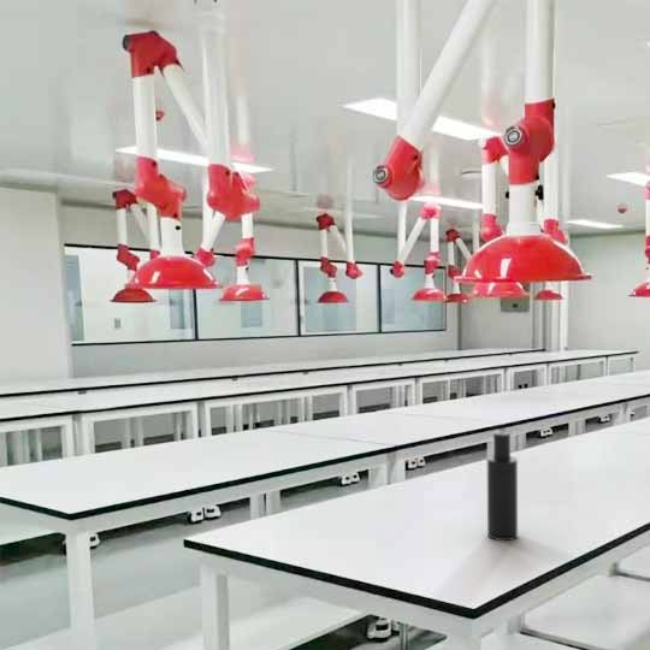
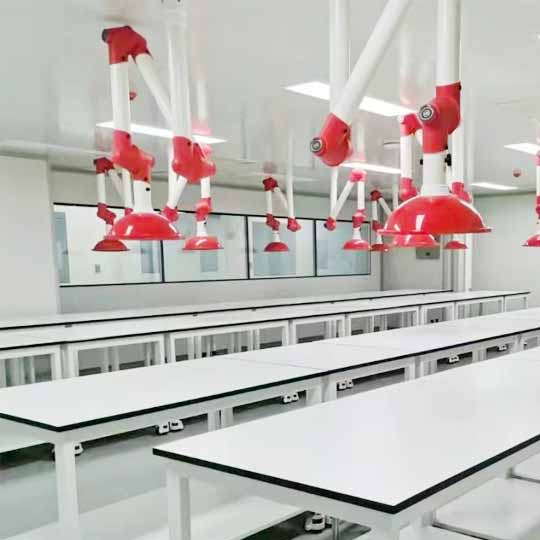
- atomizer (502, 484)
